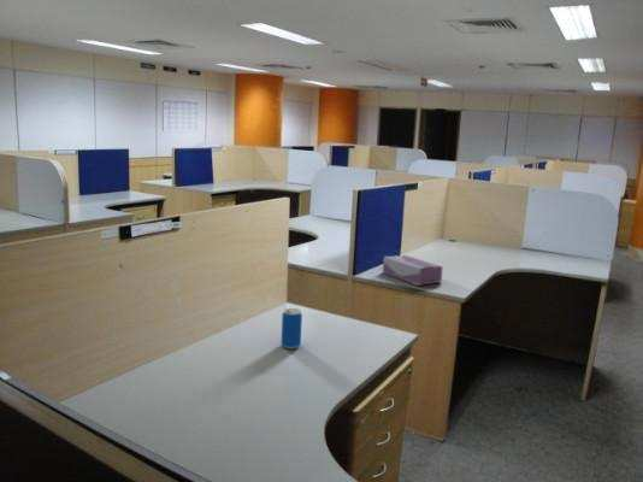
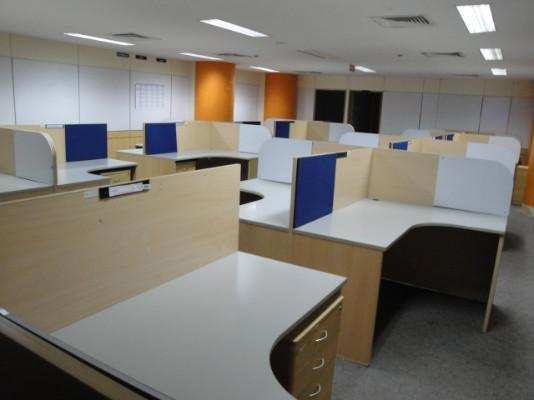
- beverage can (291, 328)
- tissue box (412, 269)
